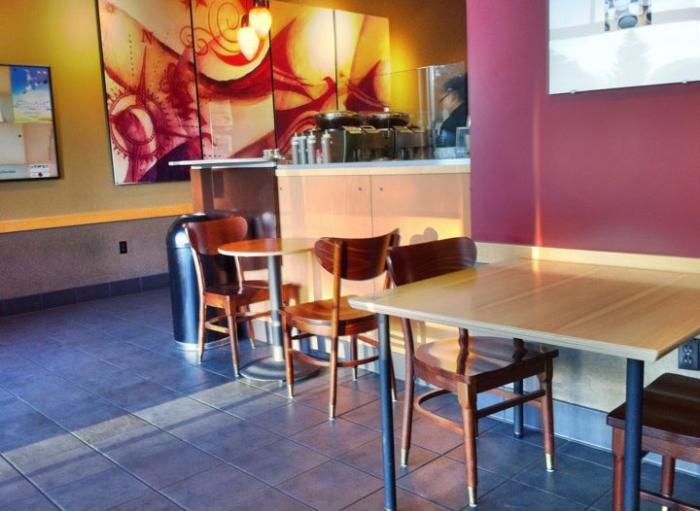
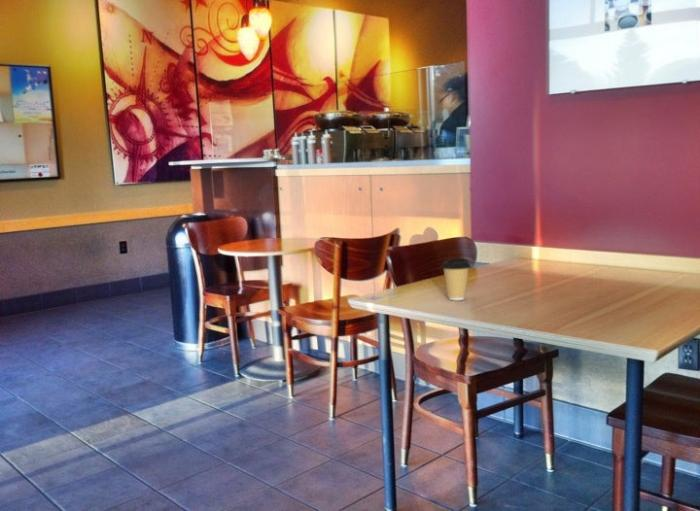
+ coffee cup (456, 279)
